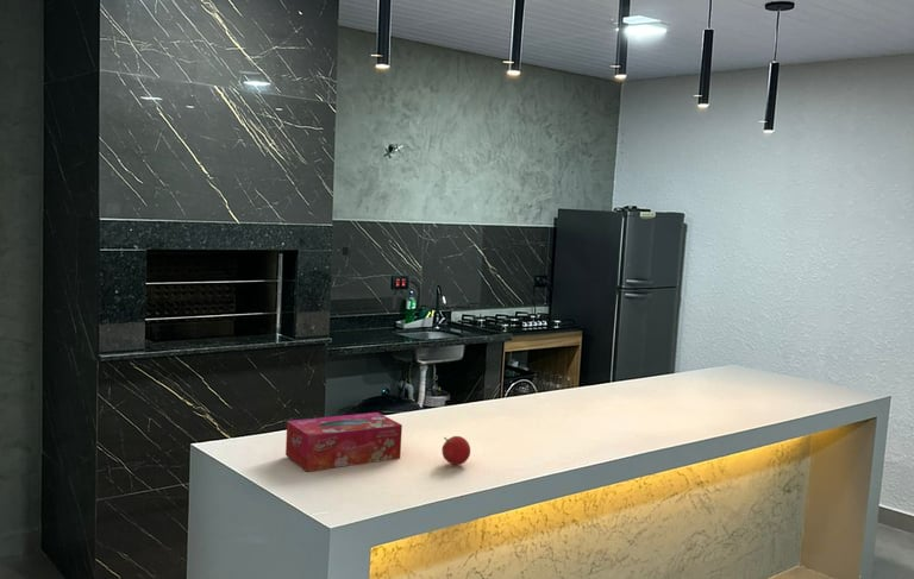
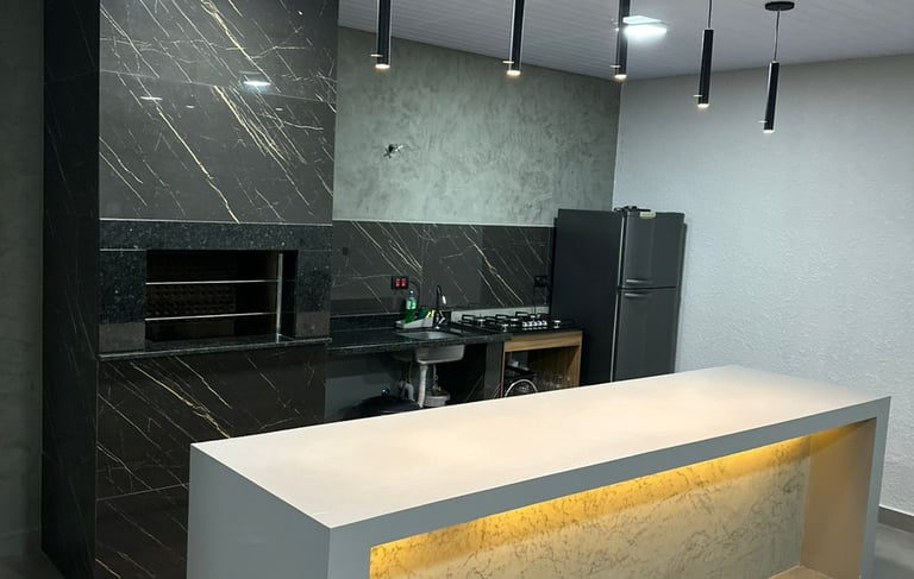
- fruit (456, 451)
- tissue box (344, 440)
